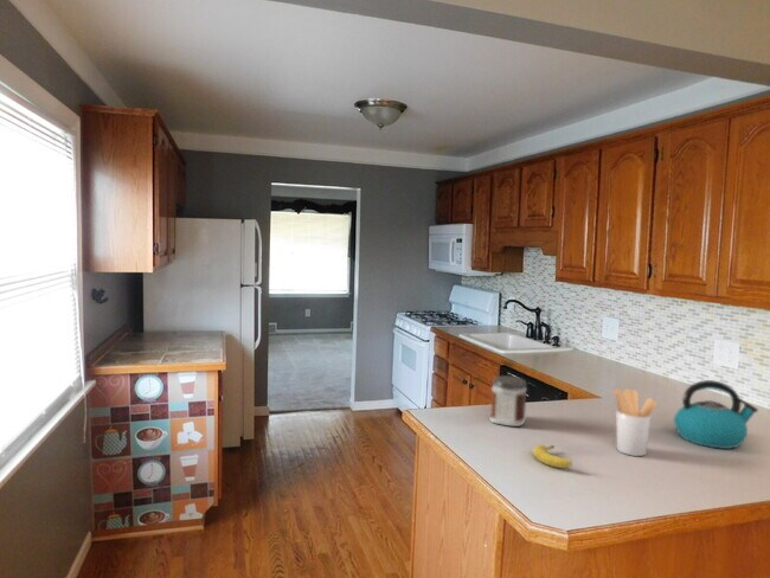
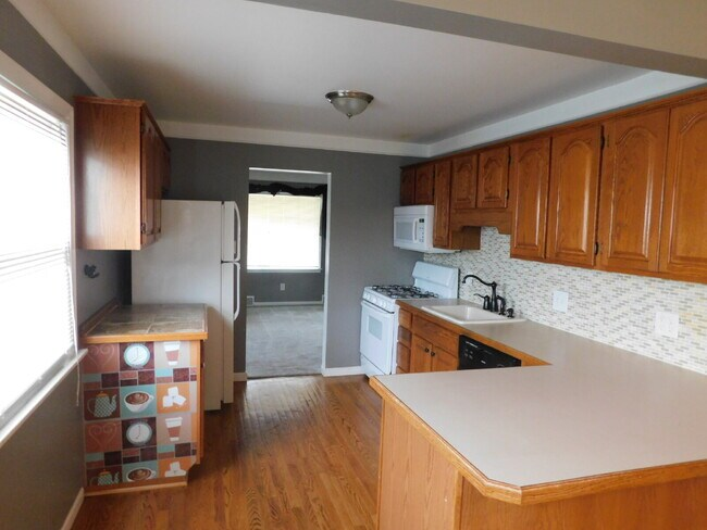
- jar (508, 399)
- utensil holder (629, 419)
- kettle (716, 411)
- fruit (552, 455)
